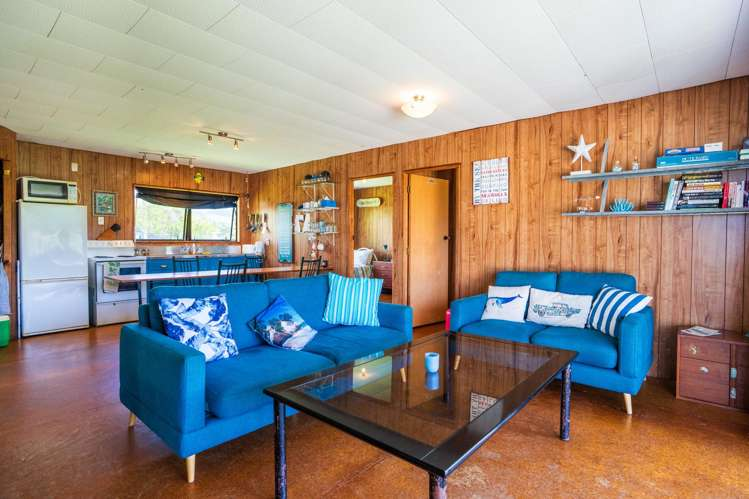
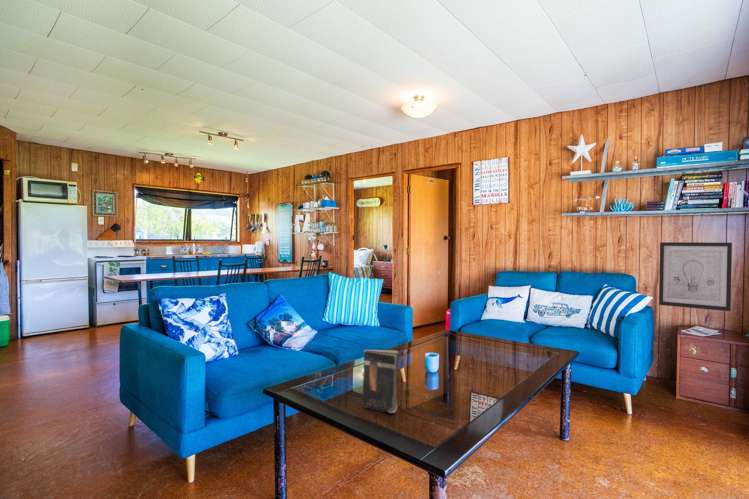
+ wall art (693, 275)
+ book (384, 379)
